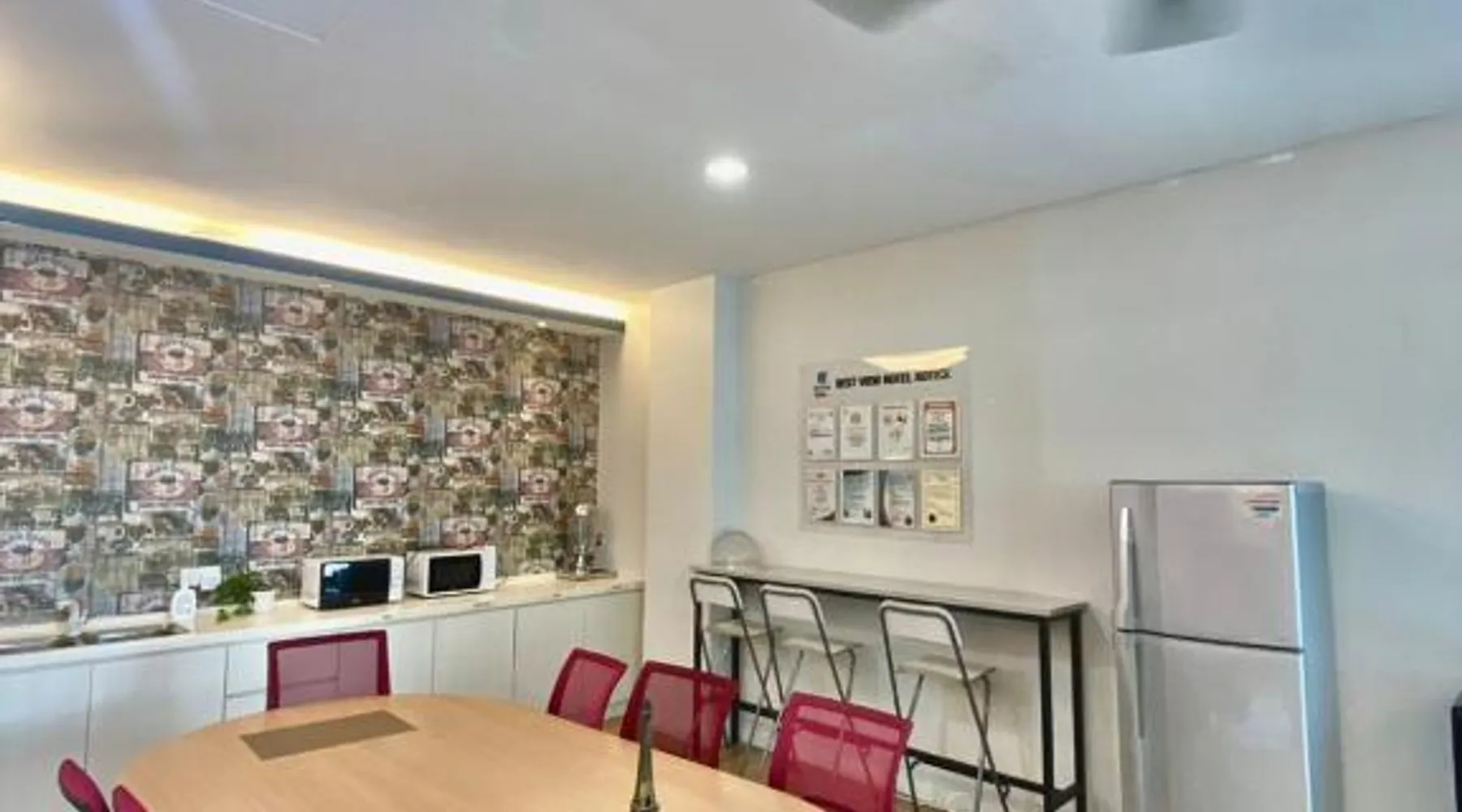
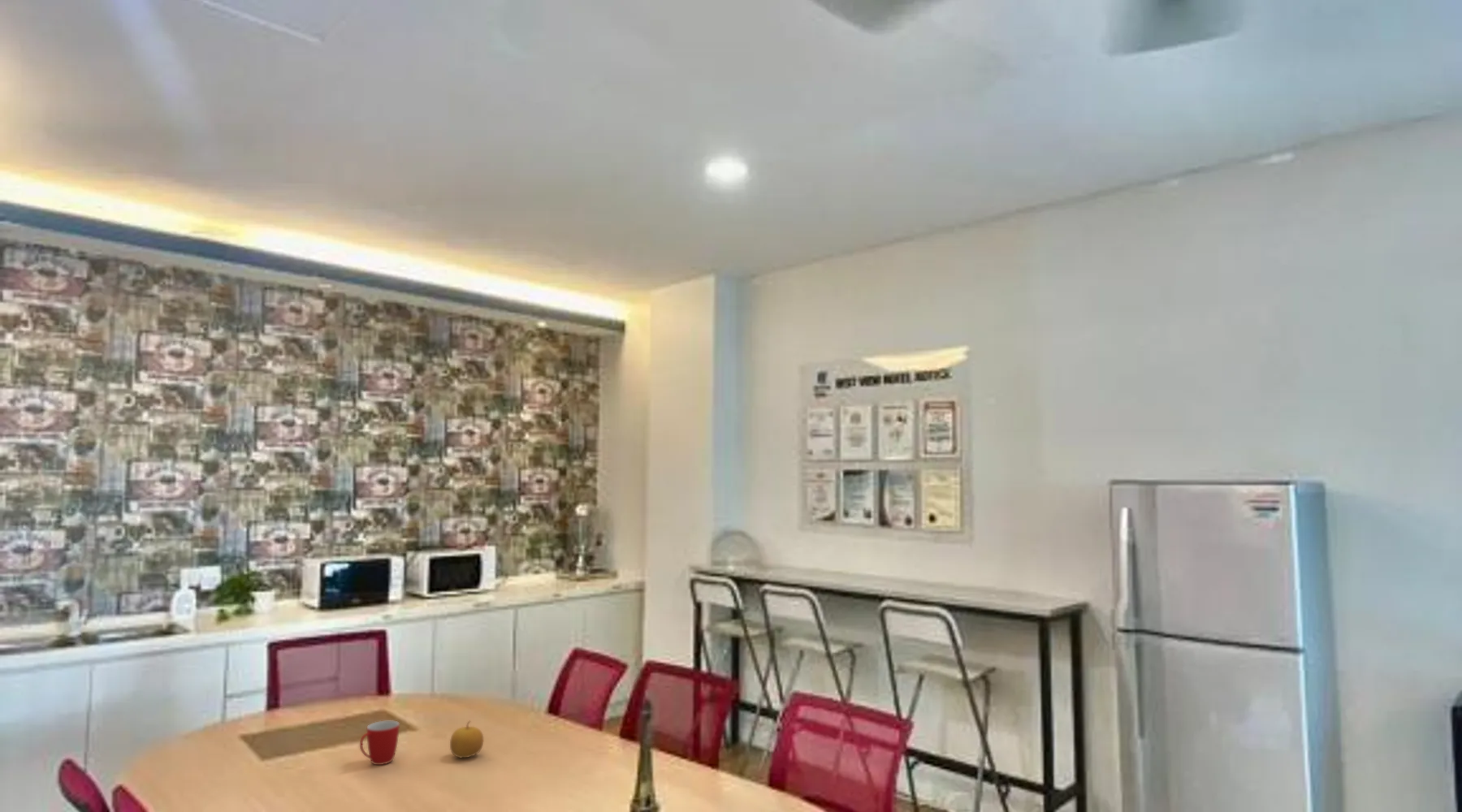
+ mug (378, 745)
+ fruit (466, 738)
